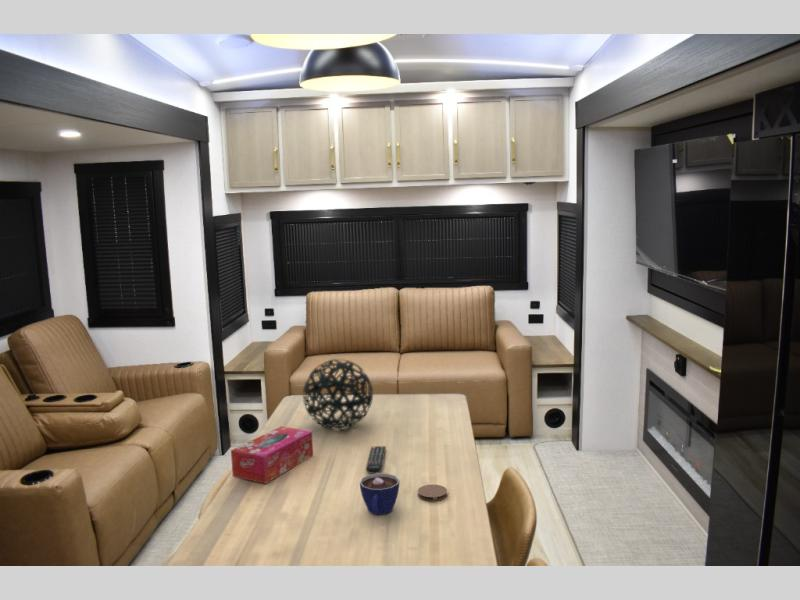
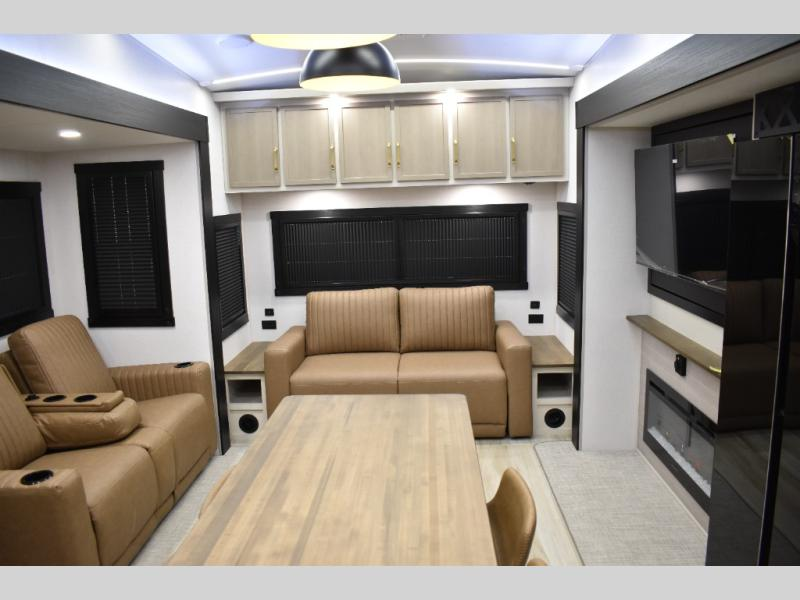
- cup (378, 497)
- decorative orb (336, 393)
- coaster (432, 492)
- remote control (376, 458)
- tissue box (273, 453)
